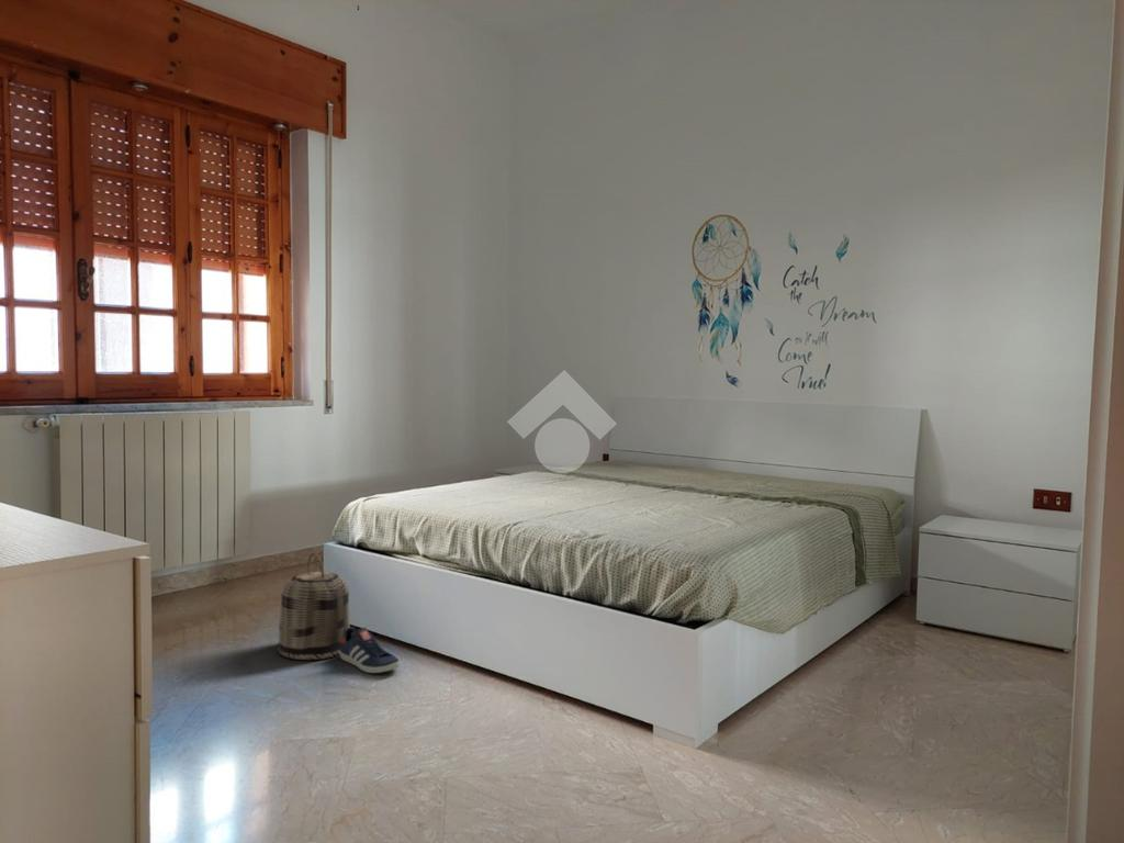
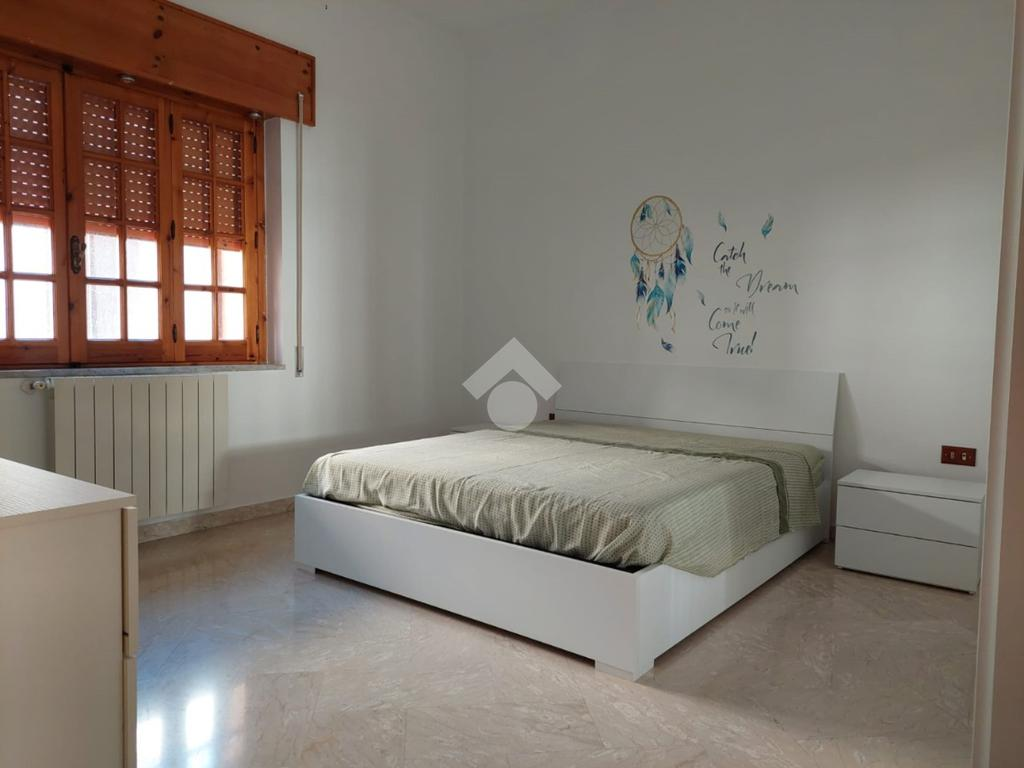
- sneaker (368, 648)
- basket (315, 600)
